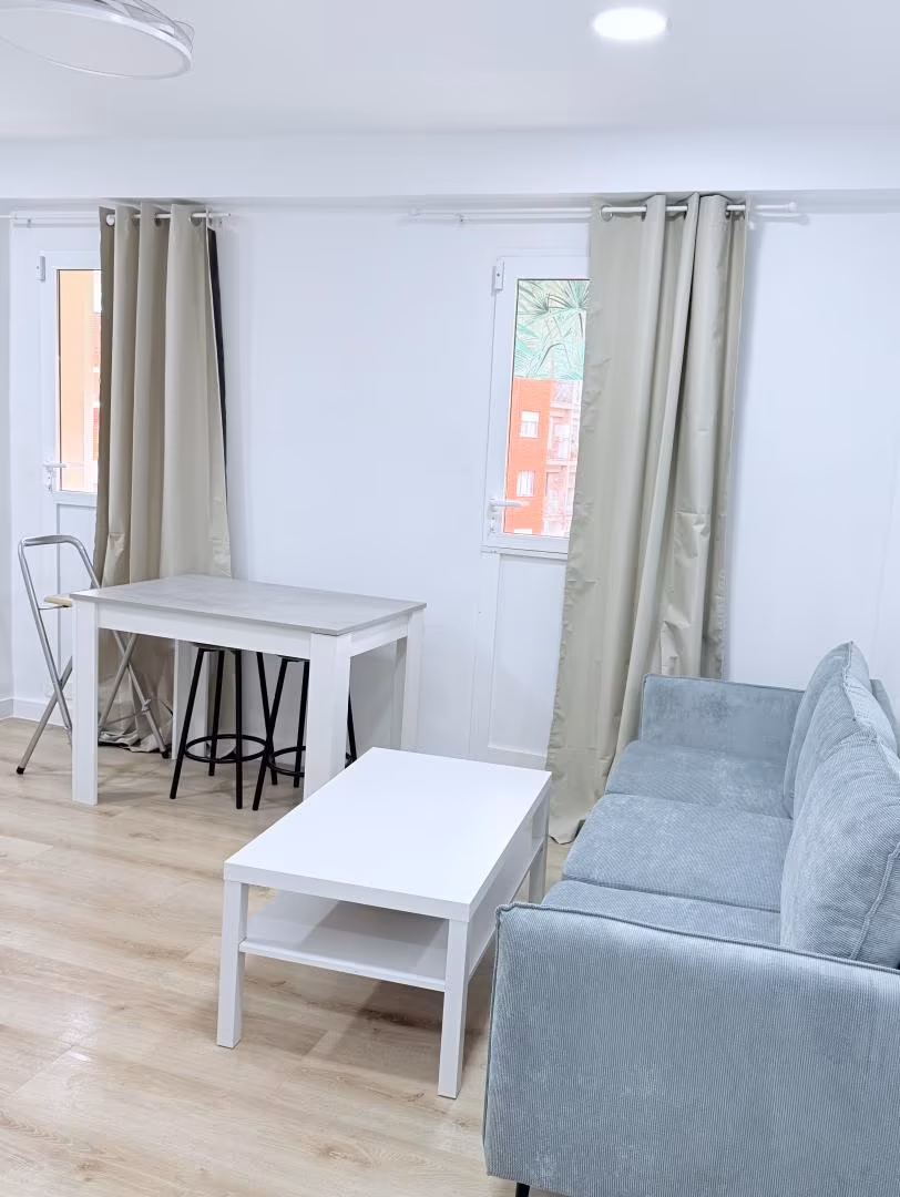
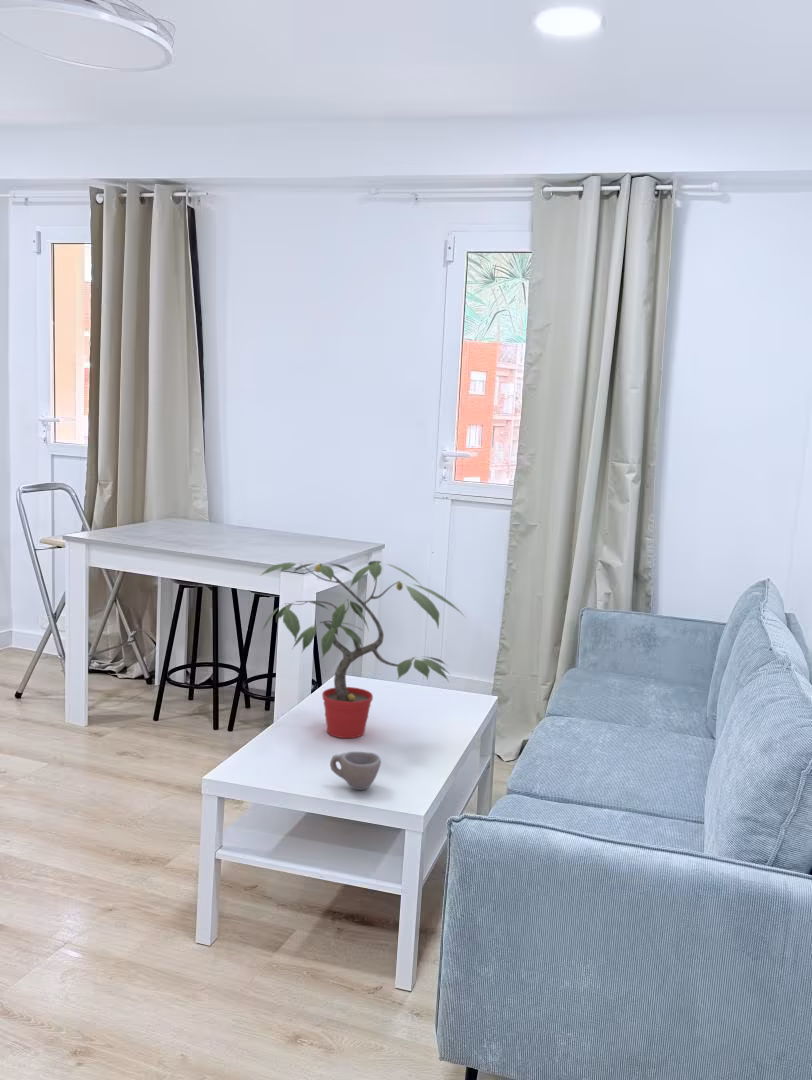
+ cup (354, 771)
+ potted plant (354, 650)
